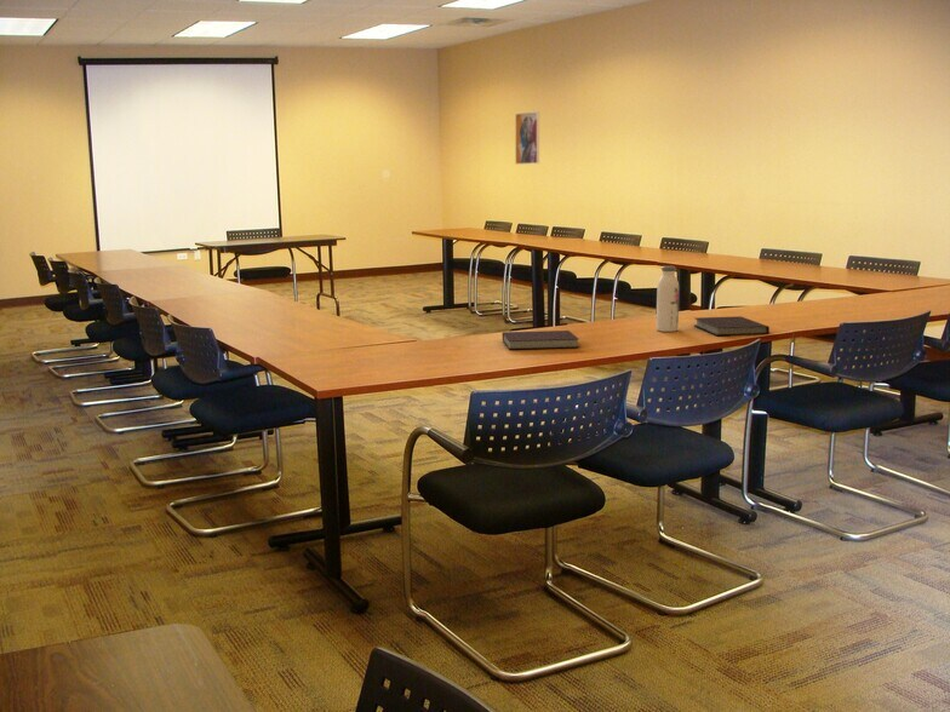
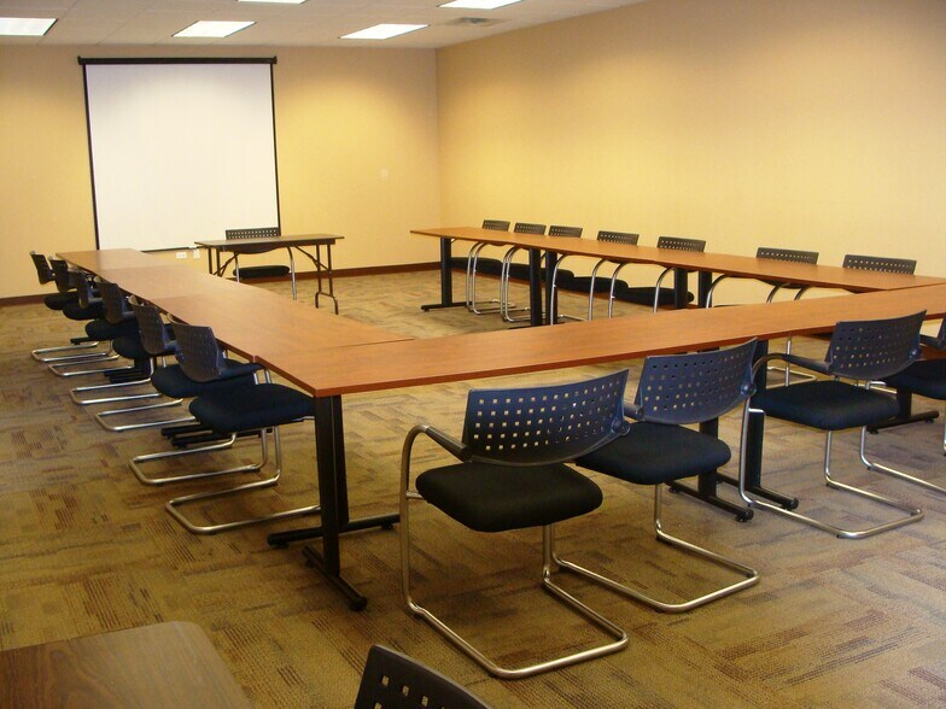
- wall art (527, 138)
- notebook (729, 325)
- water bottle (668, 298)
- notebook (539, 339)
